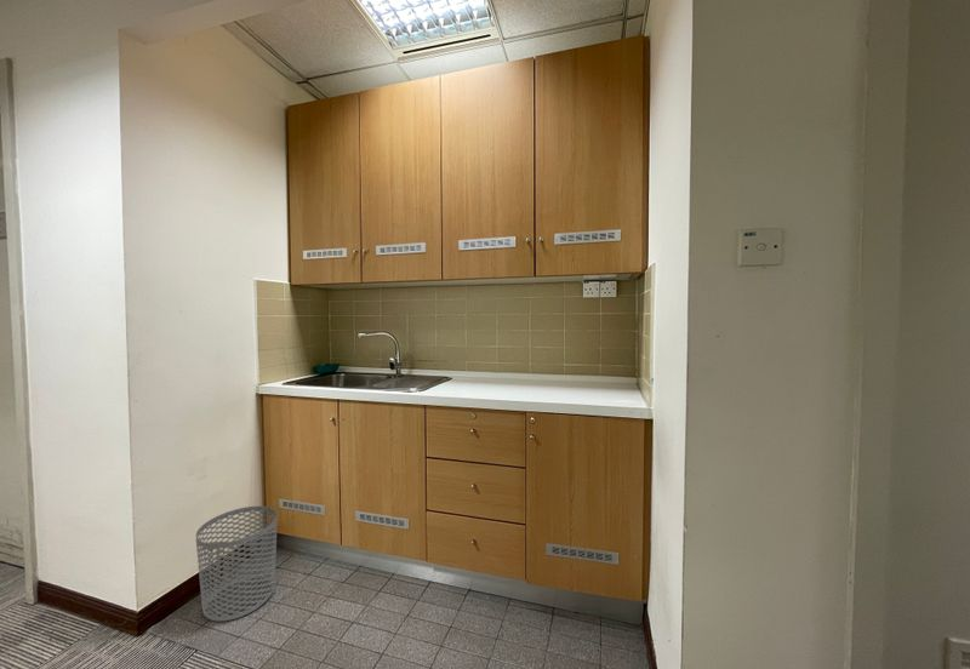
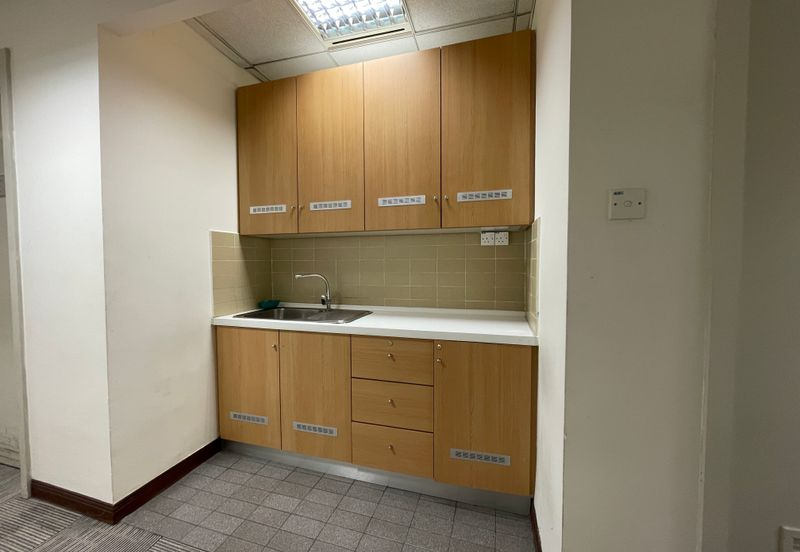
- waste bin (239, 560)
